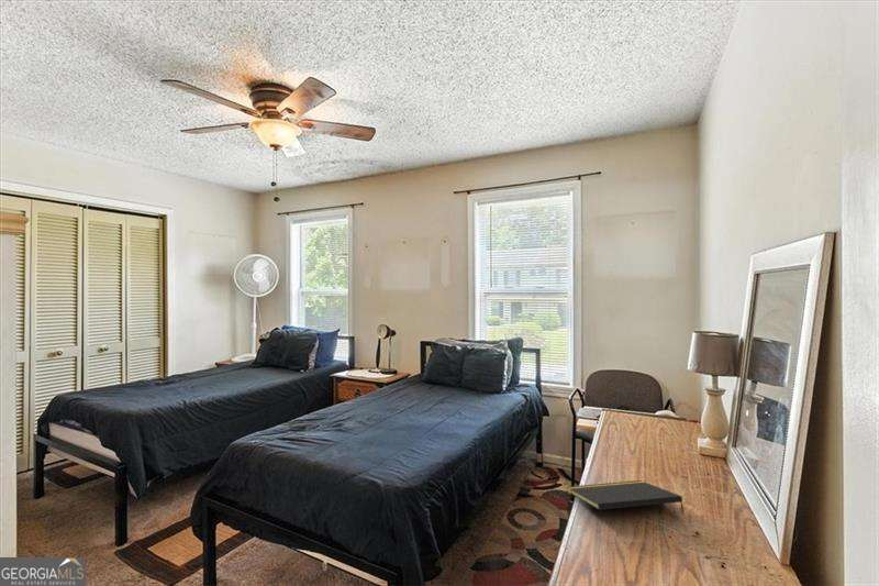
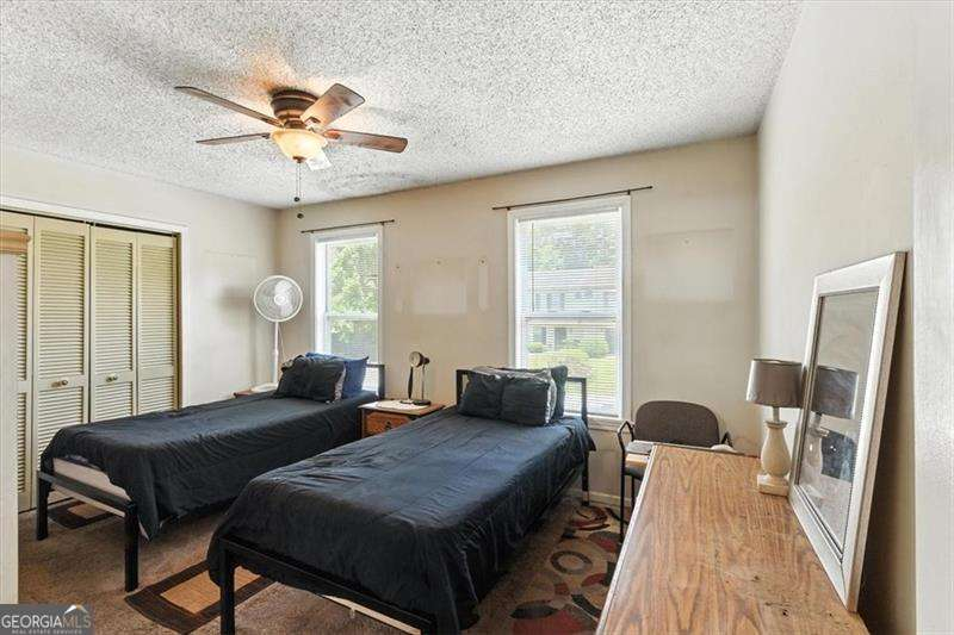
- notepad (621, 494)
